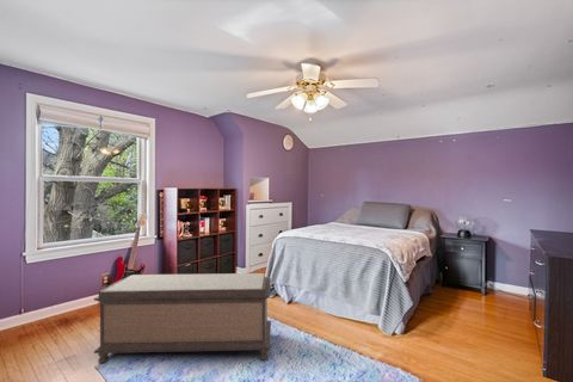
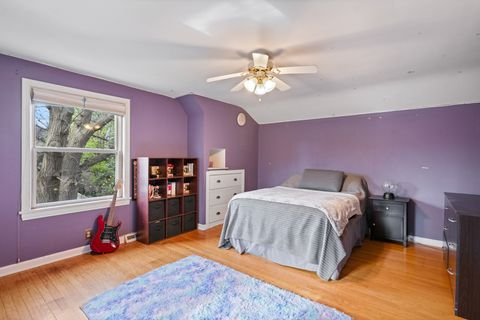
- bench (191, 314)
